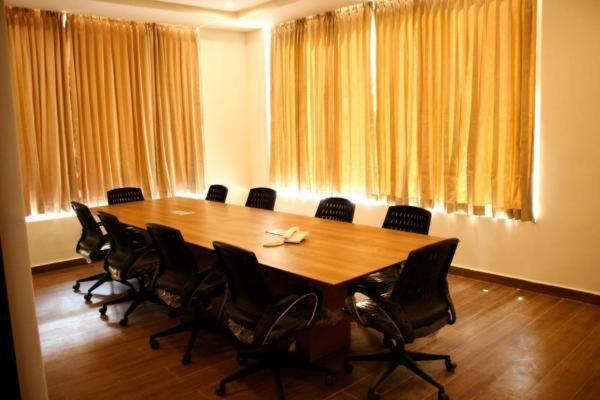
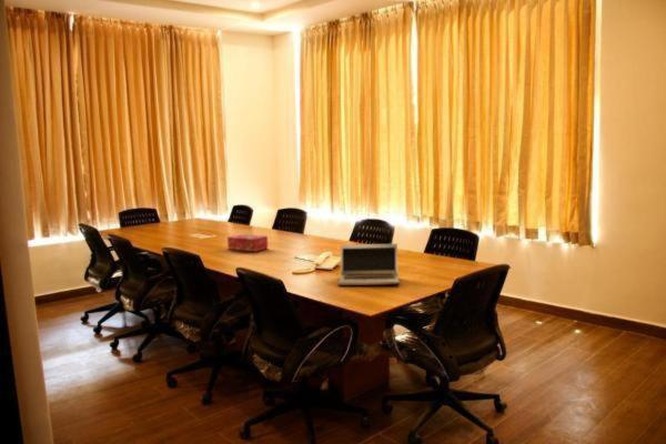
+ laptop (369, 263)
+ tissue box (248, 242)
